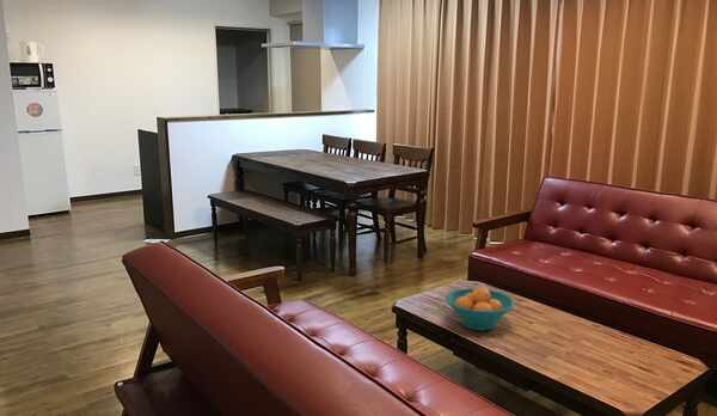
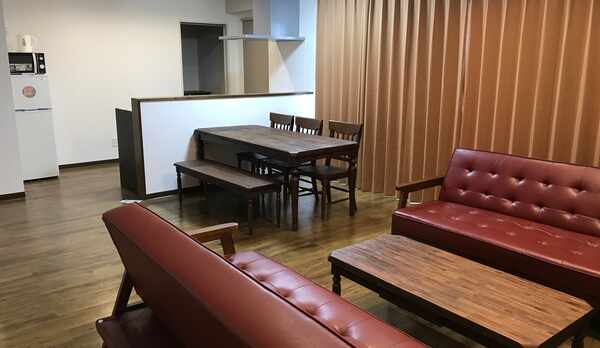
- fruit bowl (479, 306)
